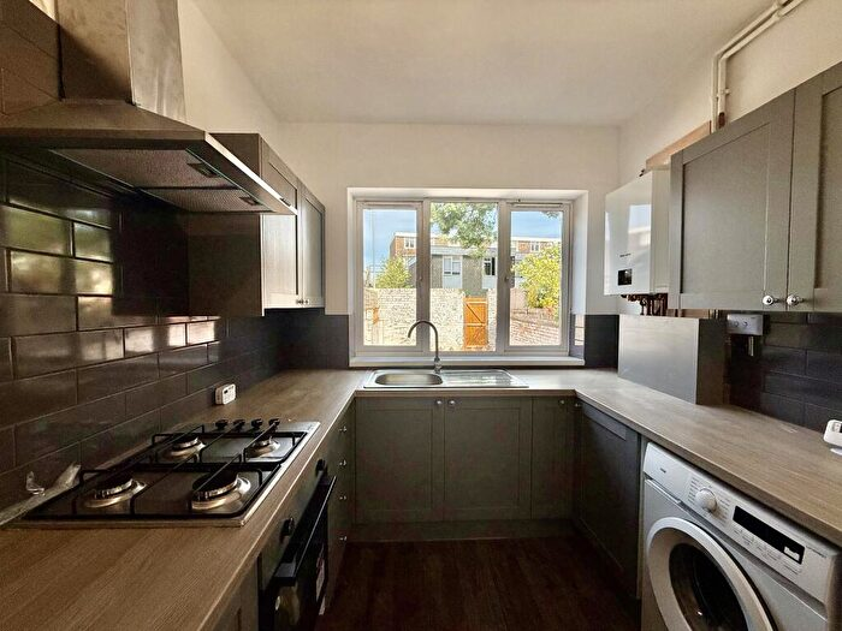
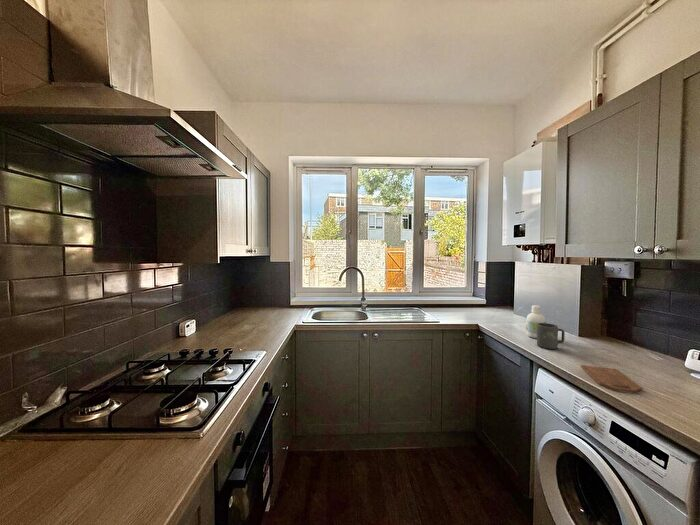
+ cutting board (610, 378)
+ bottle (535, 321)
+ mug (550, 336)
